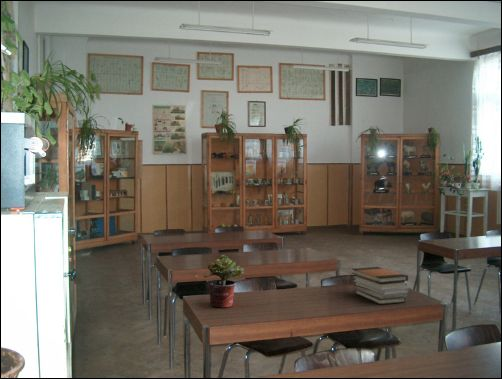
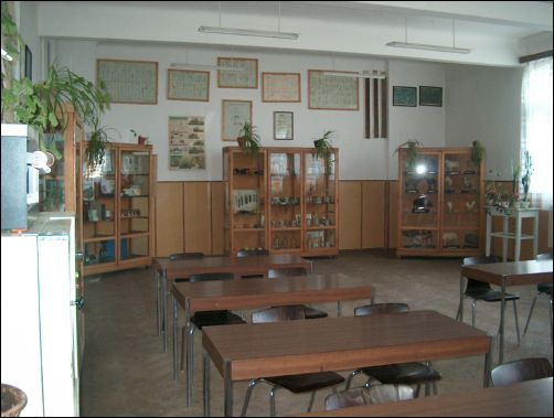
- book stack (379, 284)
- potted plant (224, 279)
